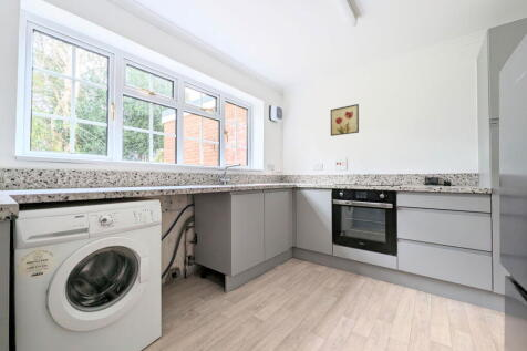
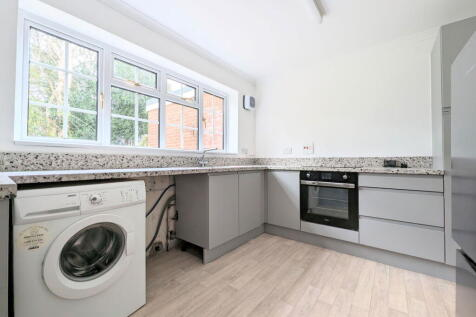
- wall art (344, 121)
